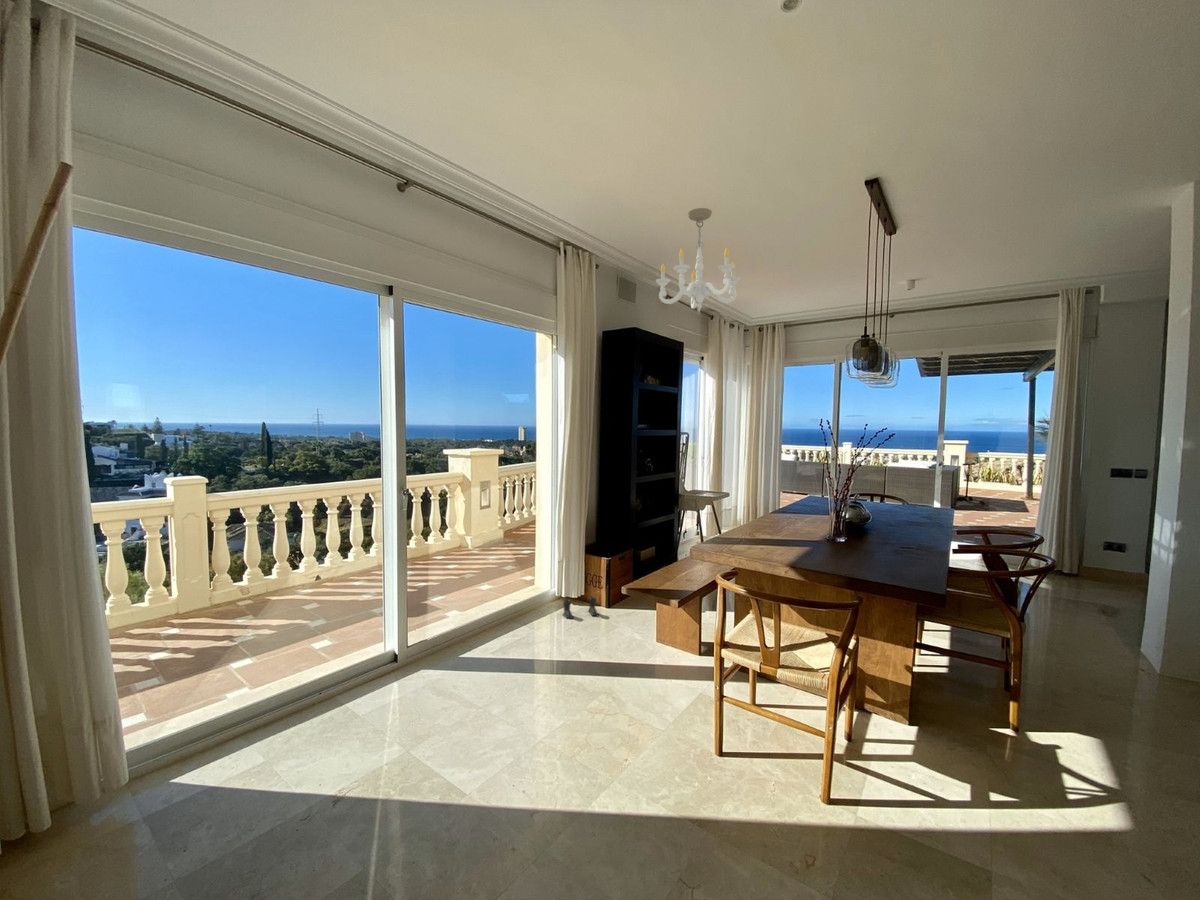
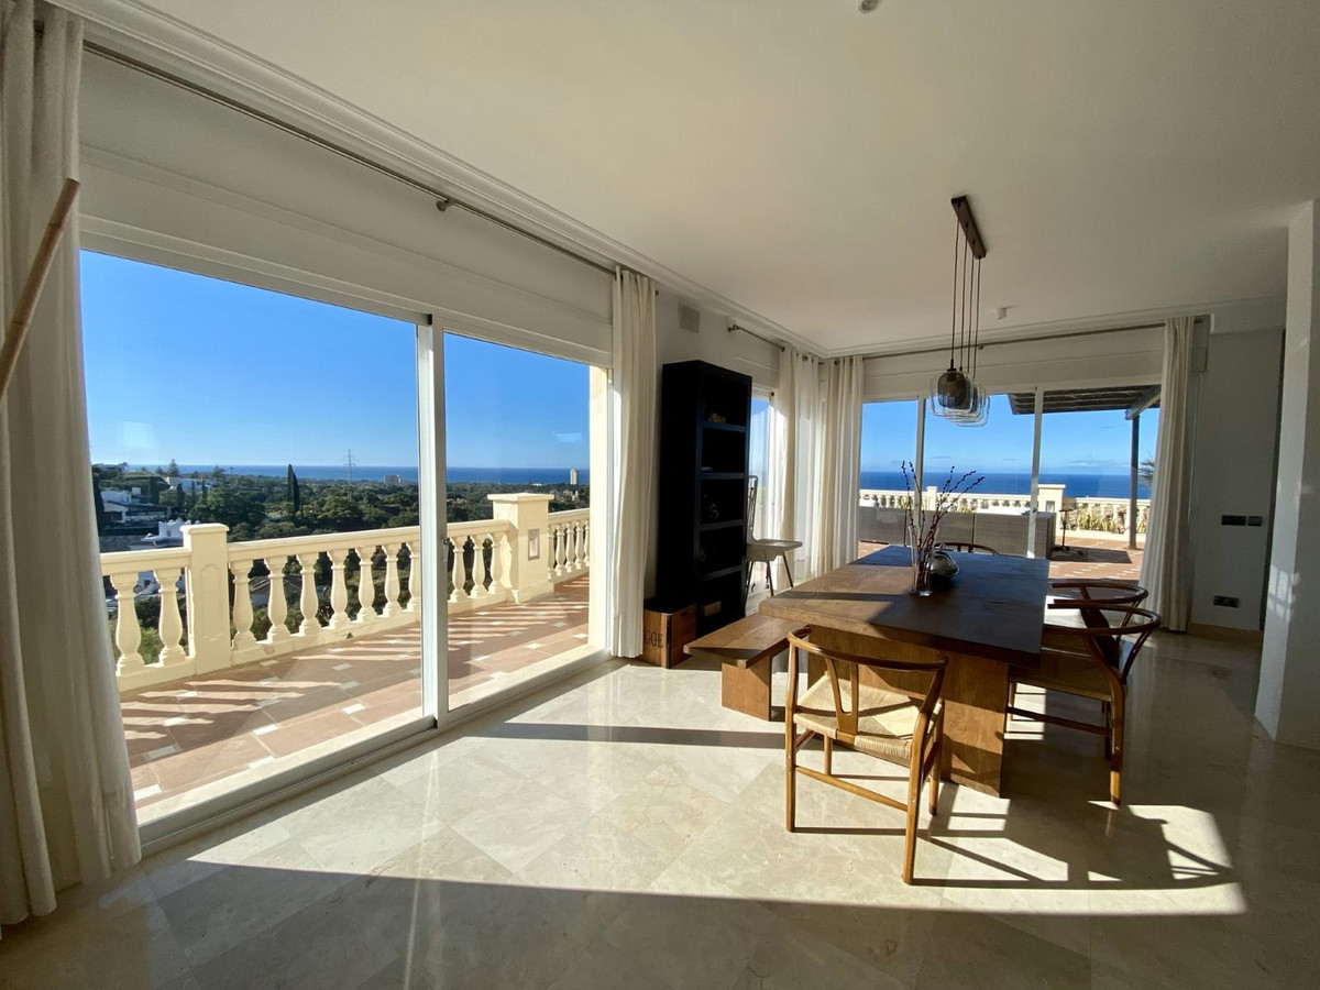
- boots (588, 610)
- chandelier (697, 264)
